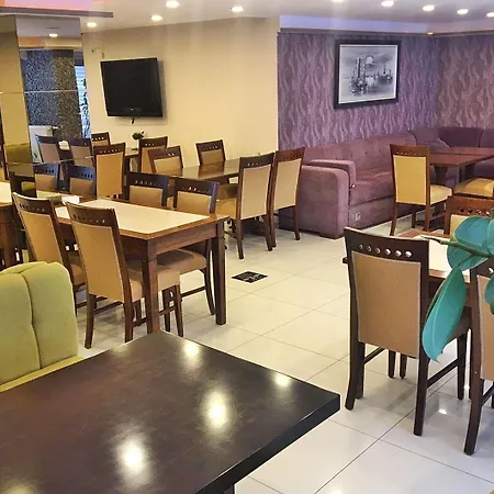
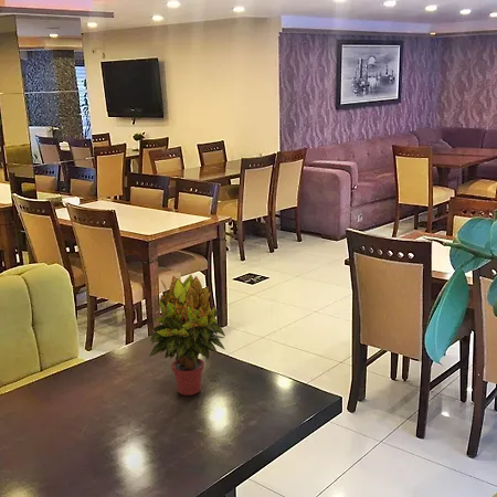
+ potted plant (188, 335)
